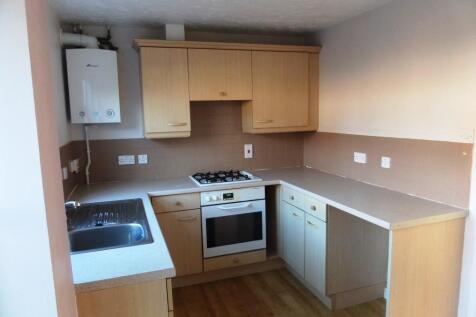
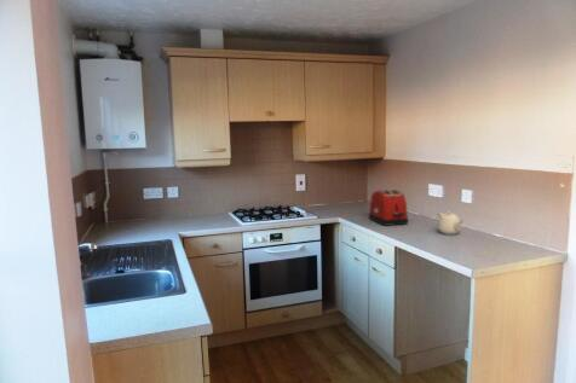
+ toaster (387, 205)
+ teapot (450, 222)
